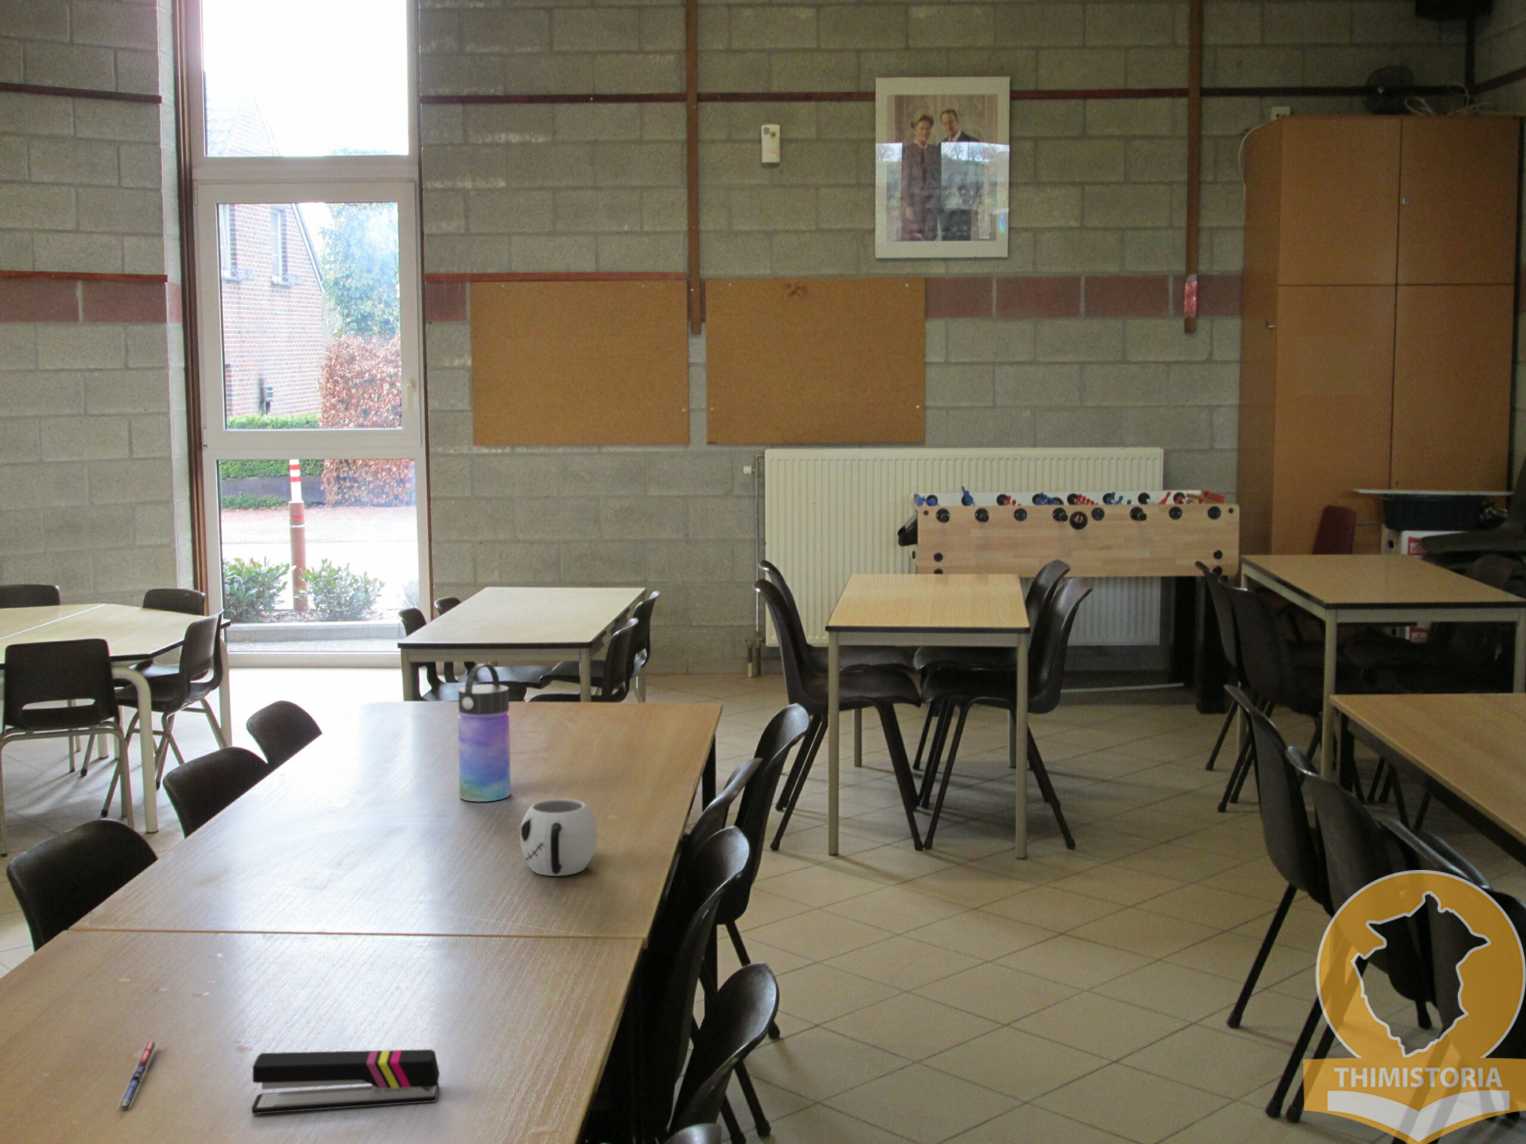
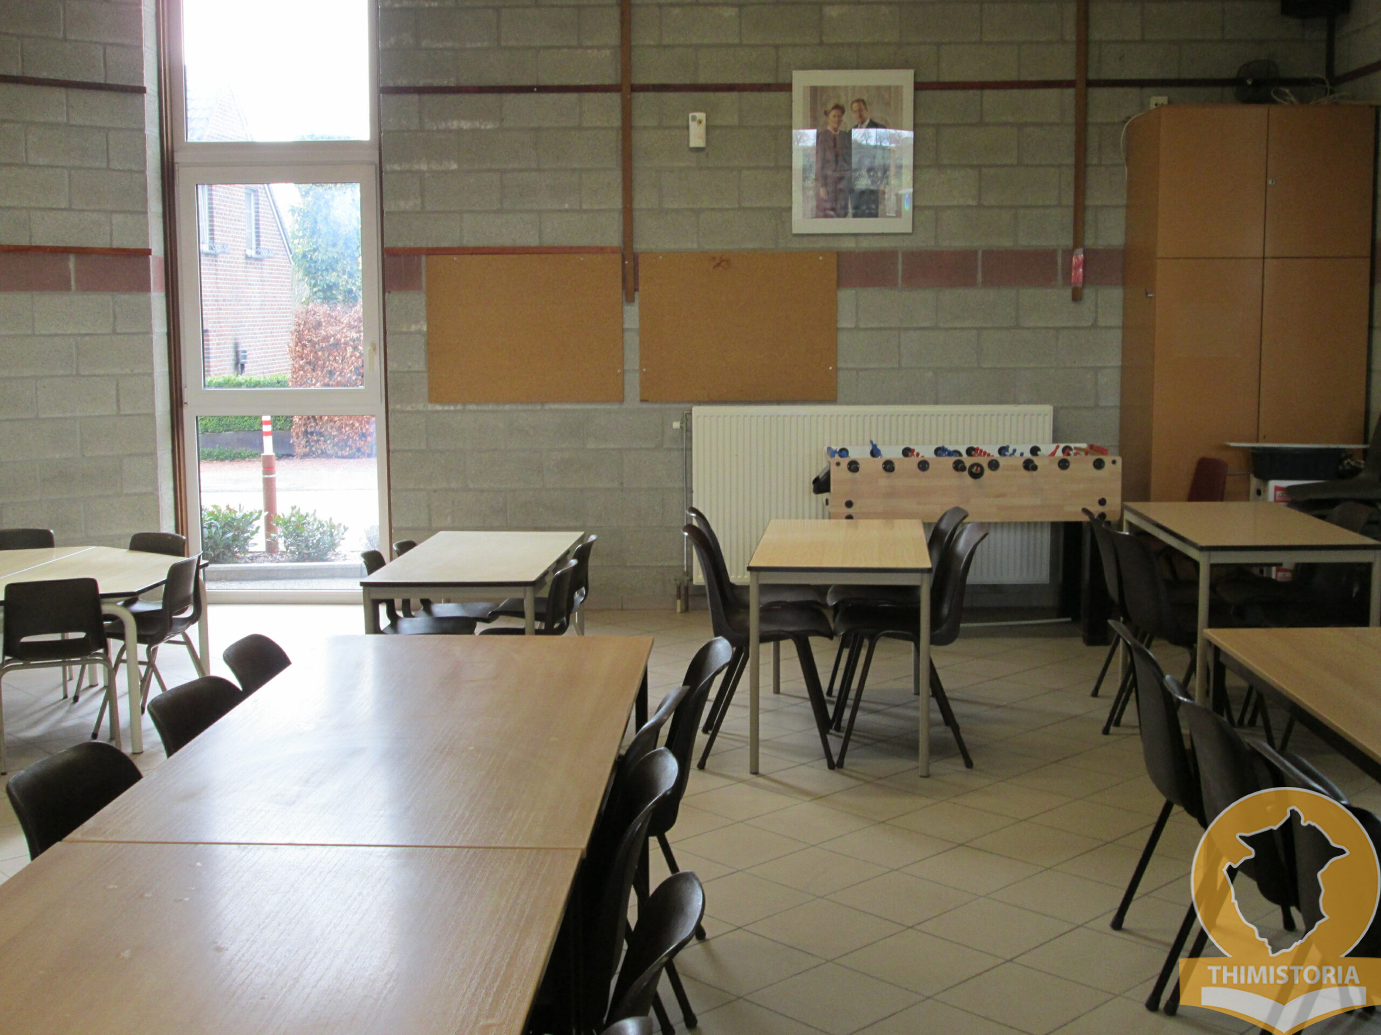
- water bottle (484, 729)
- stapler (347, 1077)
- mug (558, 841)
- pen (138, 1072)
